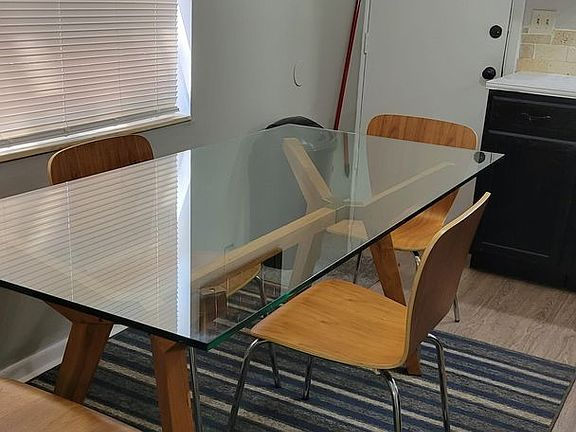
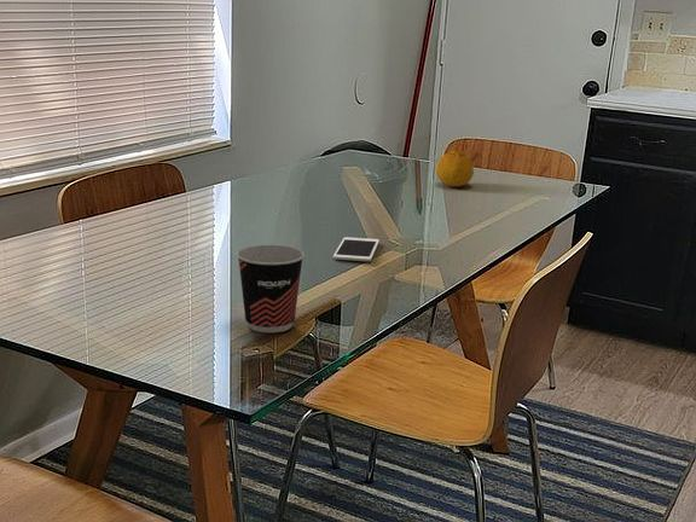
+ fruit (454, 168)
+ cell phone (356, 248)
+ cup (269, 289)
